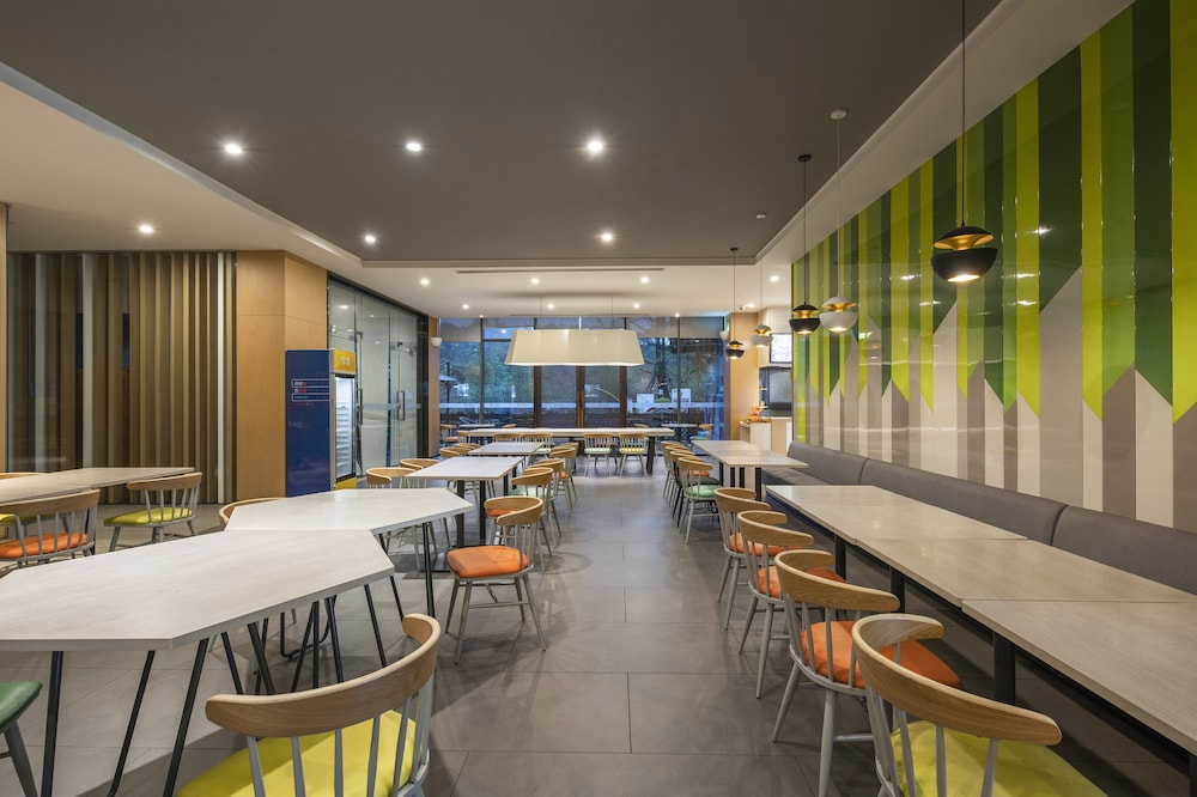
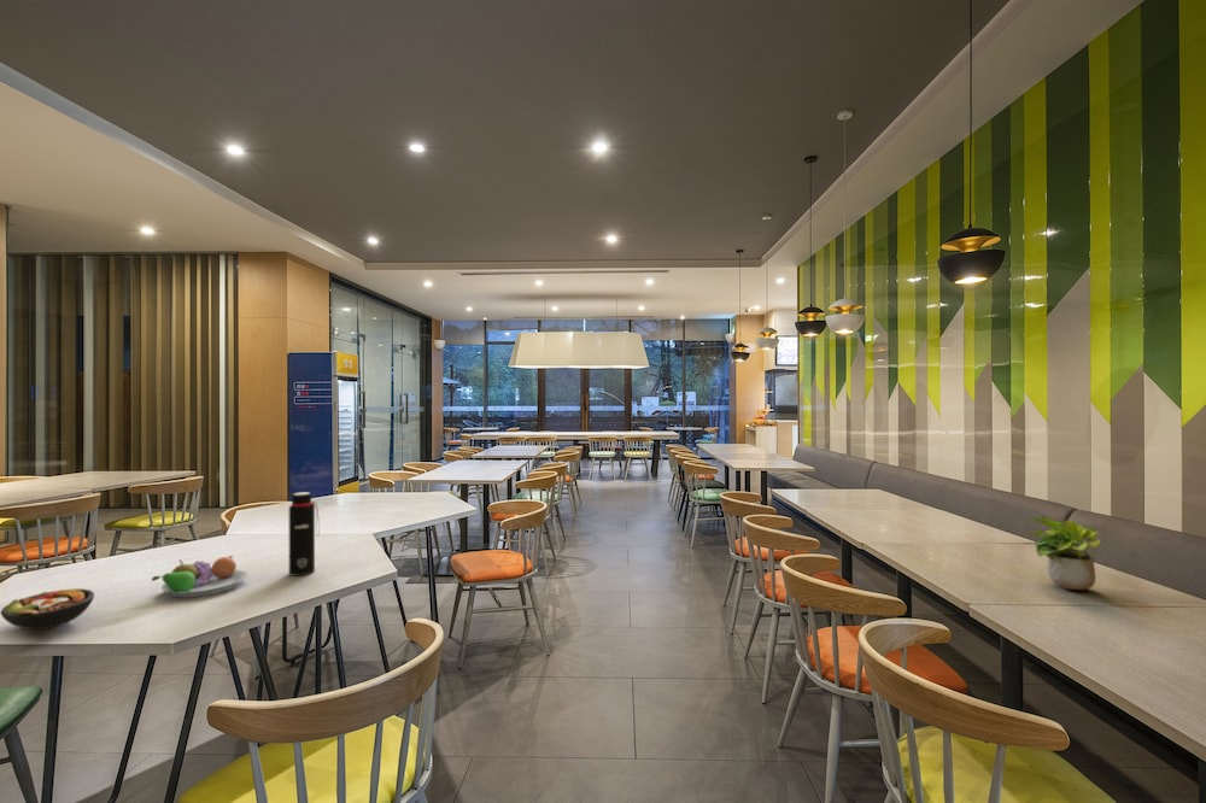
+ water bottle (304, 532)
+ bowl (48, 610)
+ potted plant (1064, 550)
+ fruit bowl (201, 574)
